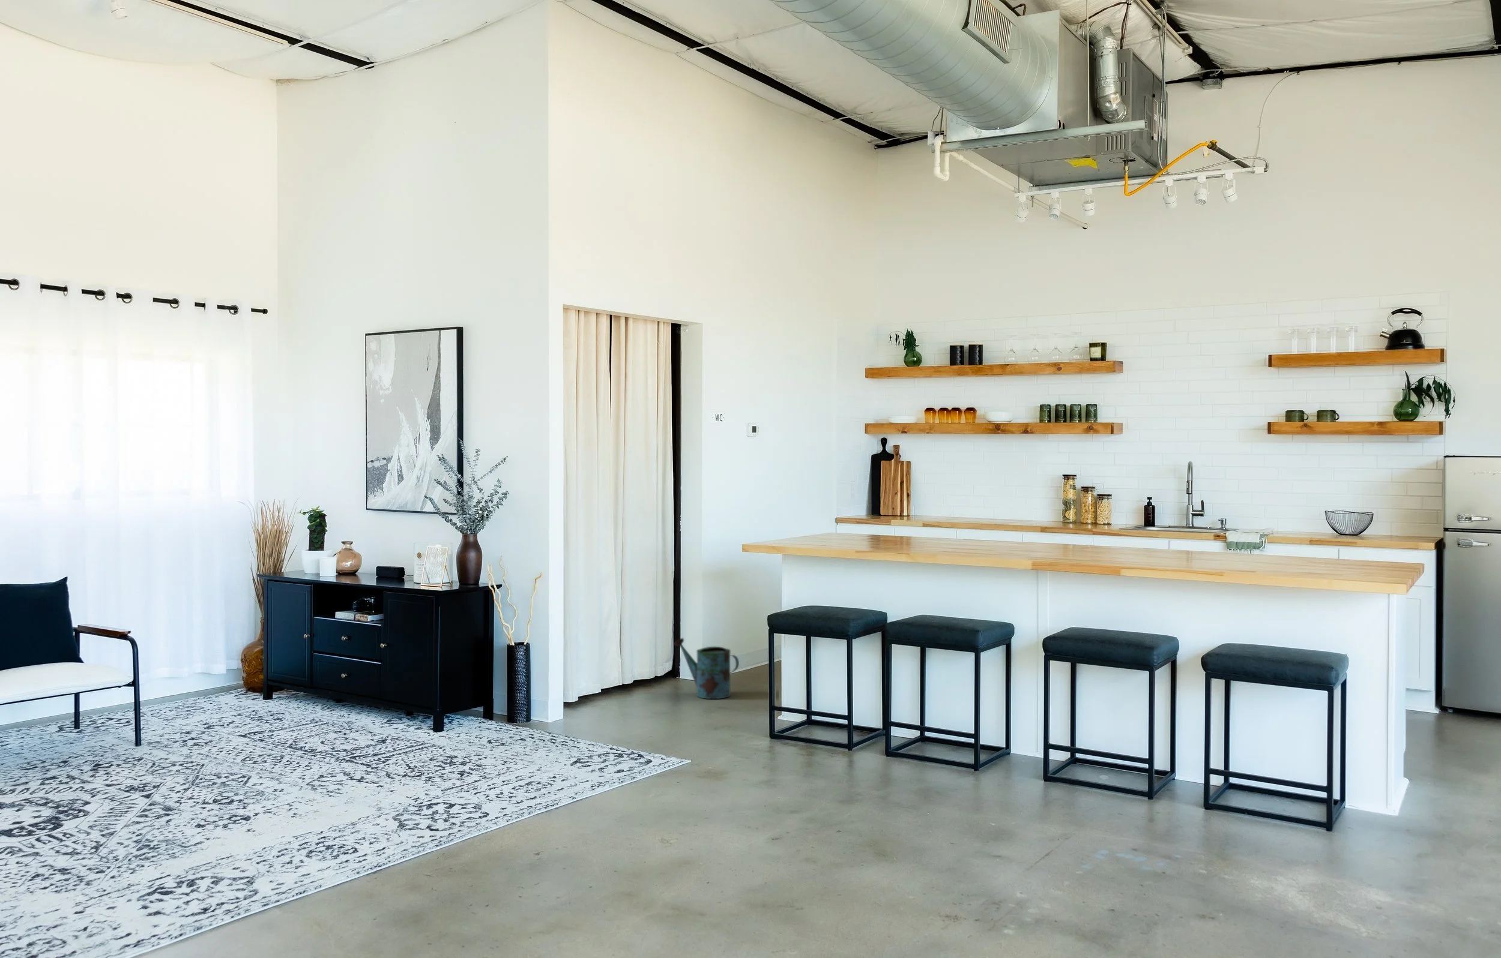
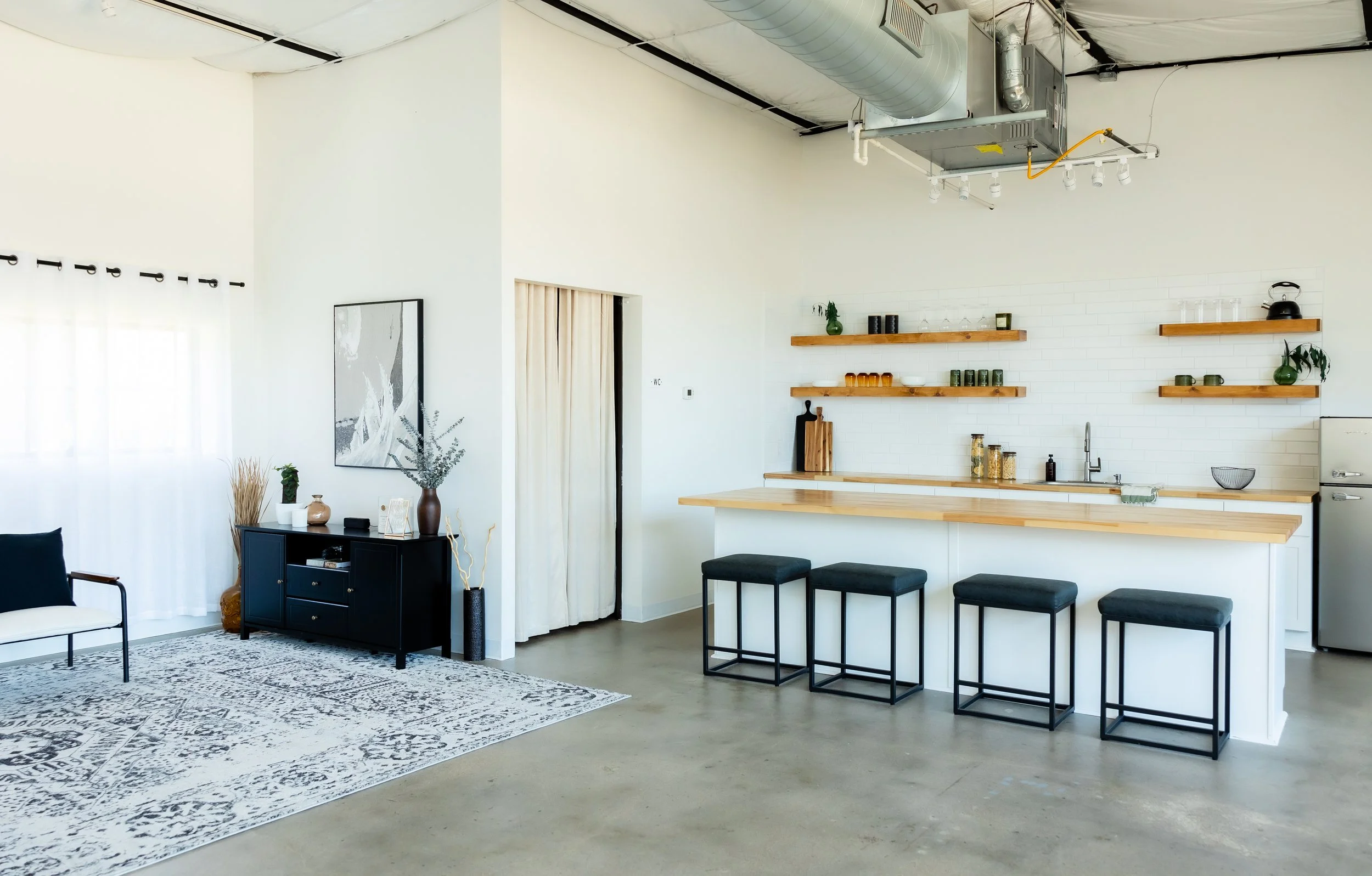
- watering can (706, 667)
